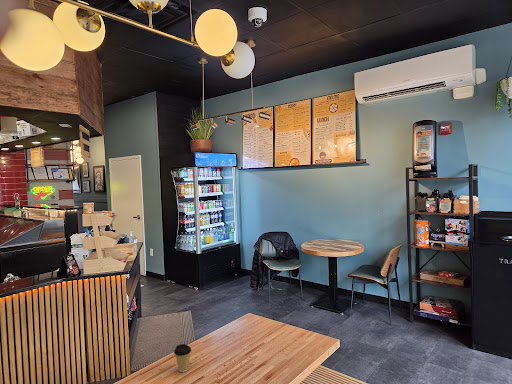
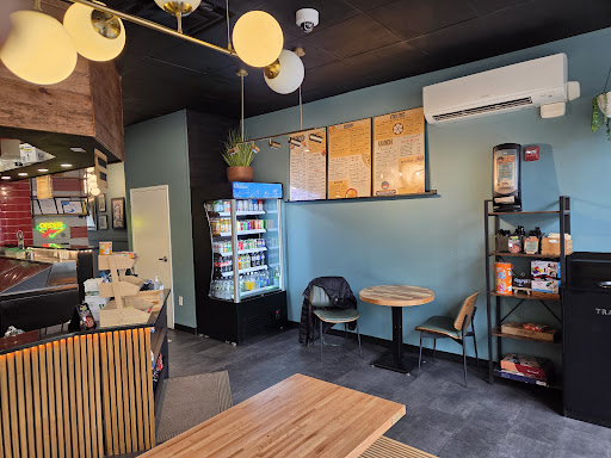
- coffee cup (183, 358)
